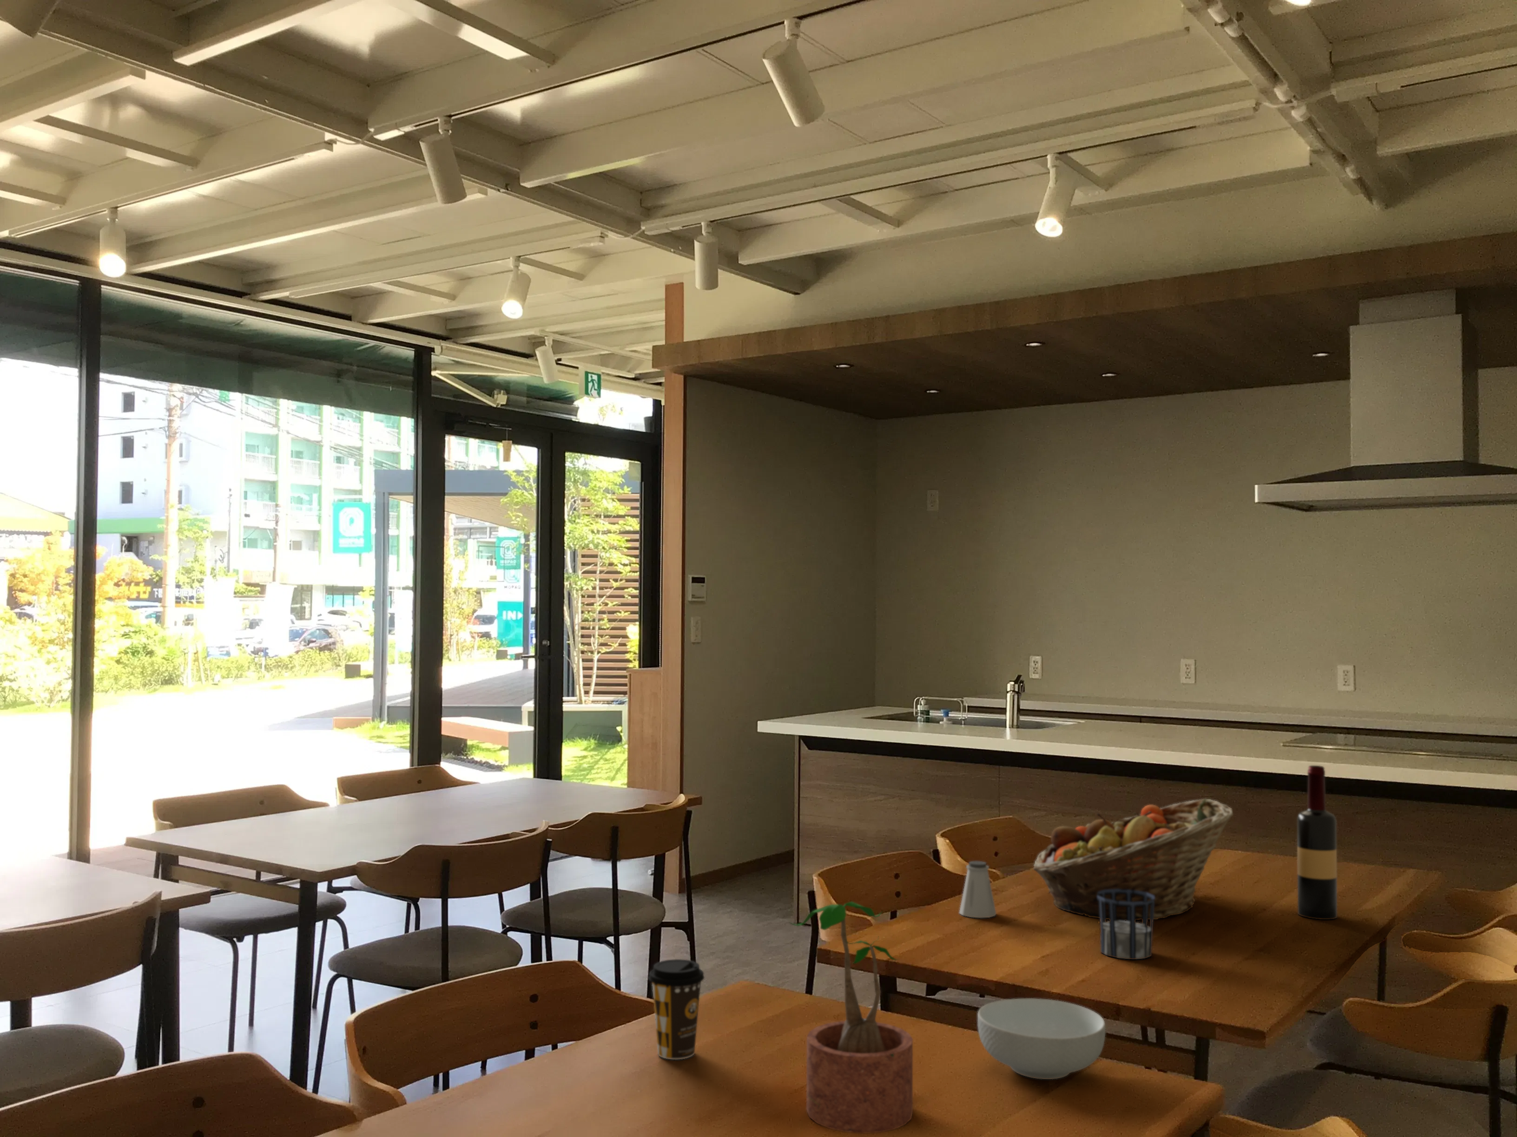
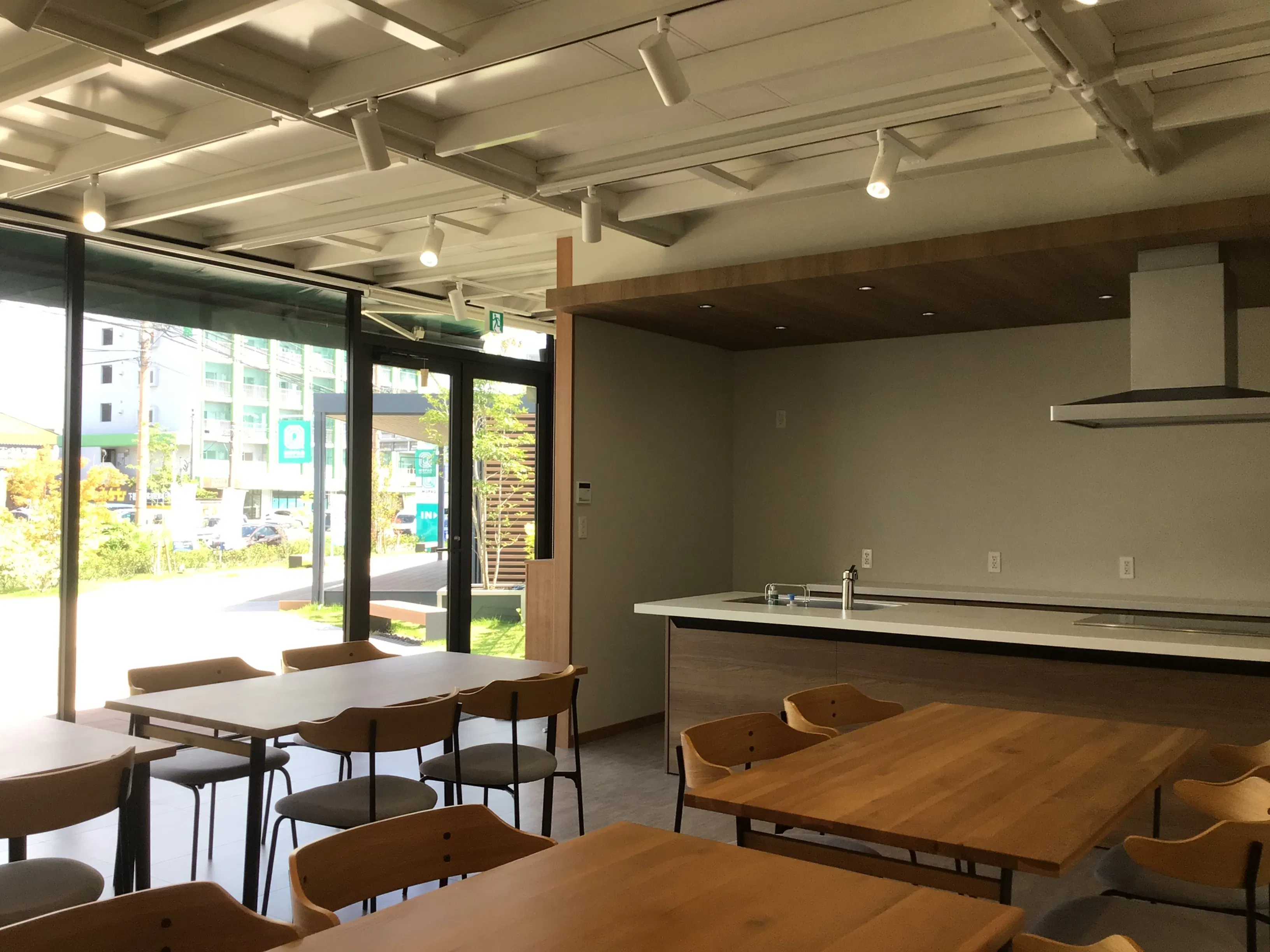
- cereal bowl (1040, 1043)
- saltshaker (977, 889)
- fruit basket (1131, 853)
- wine bottle (1316, 841)
- potted plant (848, 1004)
- cup (1125, 924)
- coffee cup (676, 1009)
